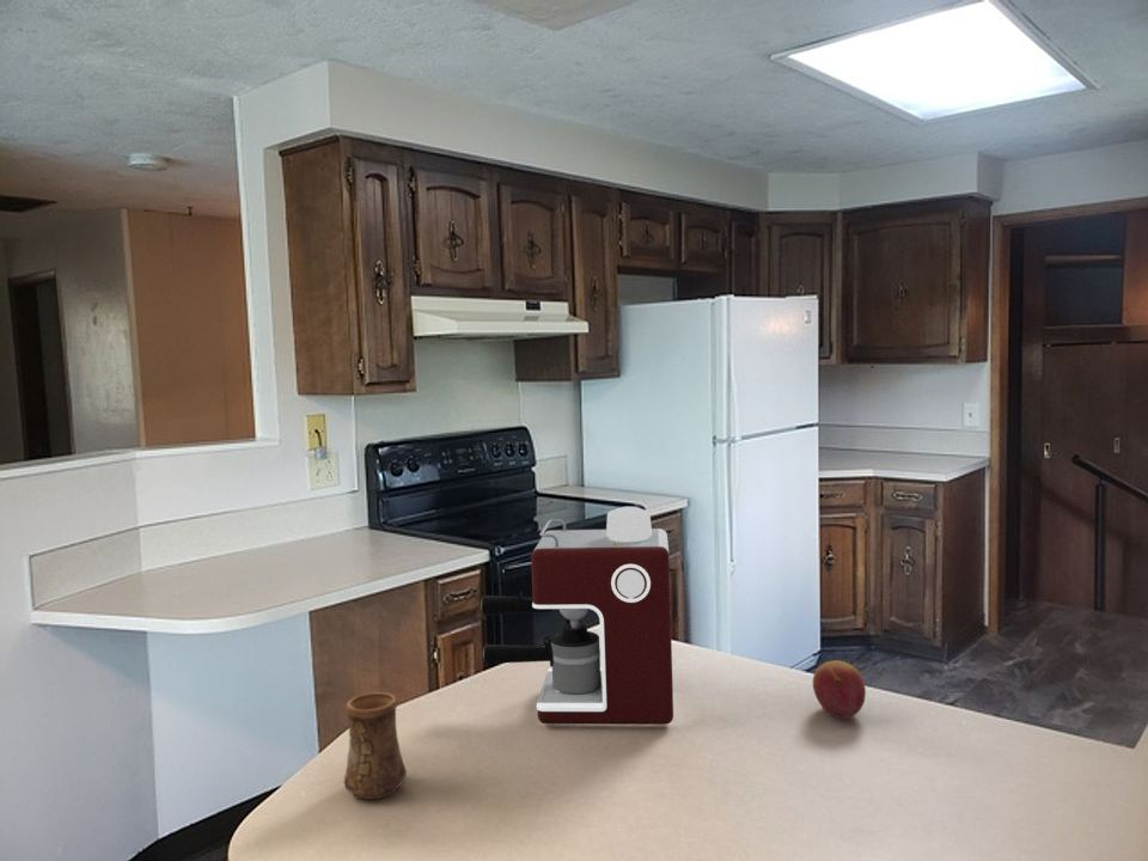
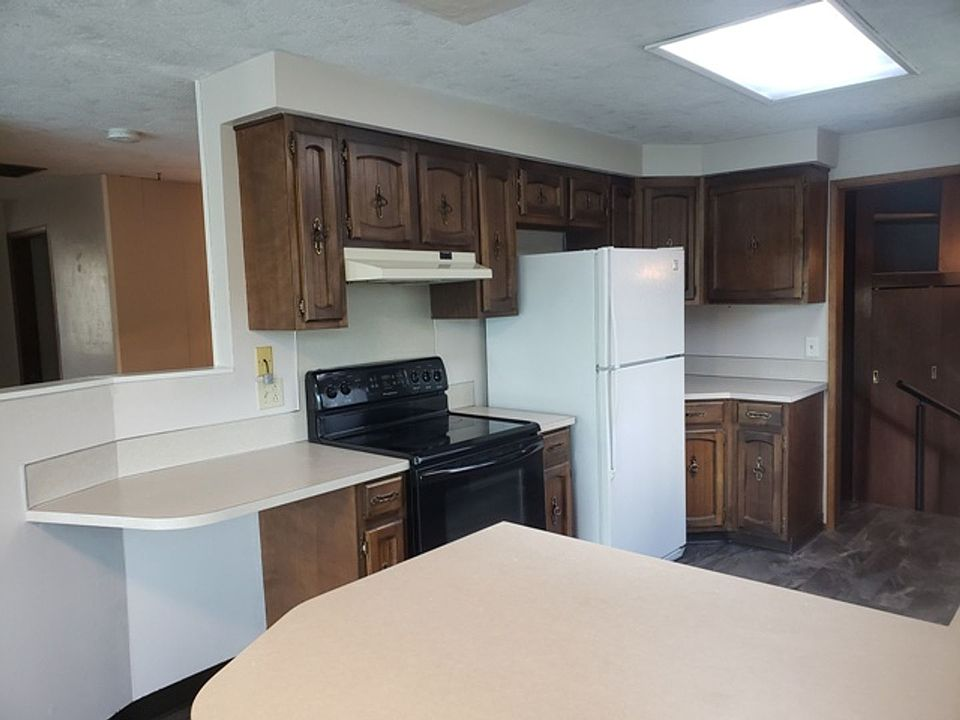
- cup (373, 744)
- coffee maker (574, 607)
- fruit (838, 688)
